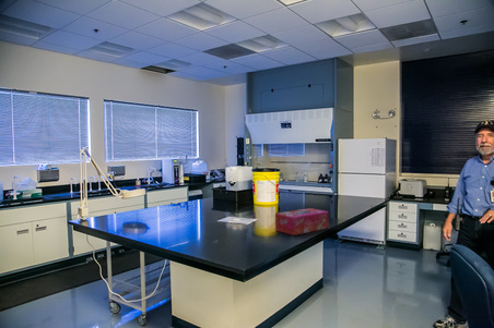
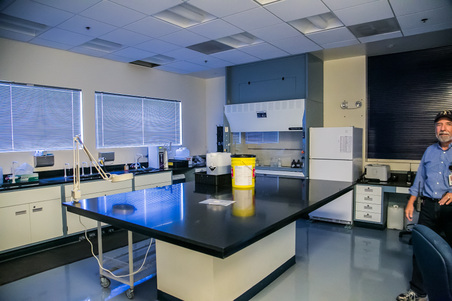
- tissue box (302, 220)
